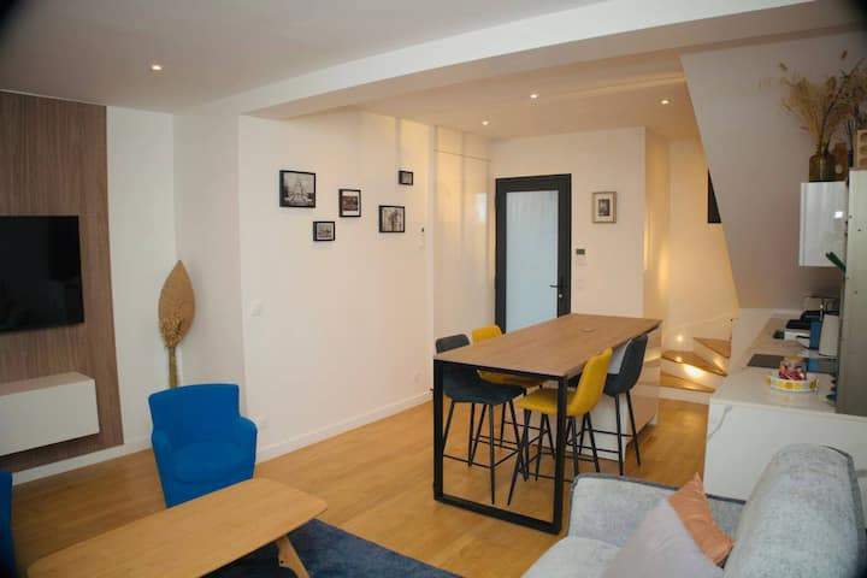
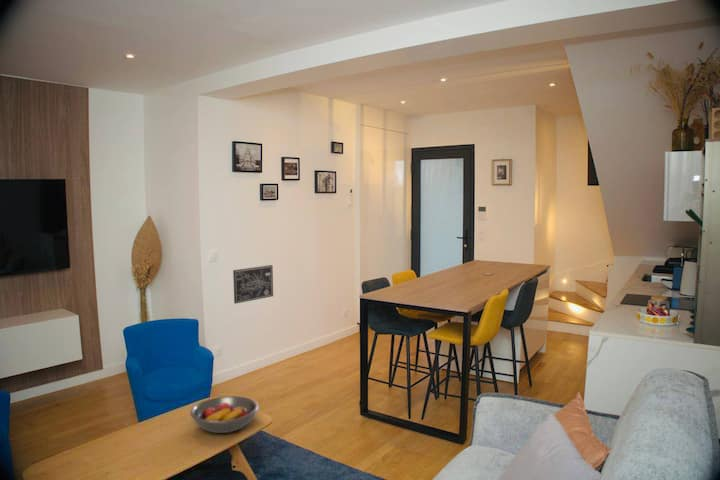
+ fruit bowl (225, 414)
+ wall art (254, 283)
